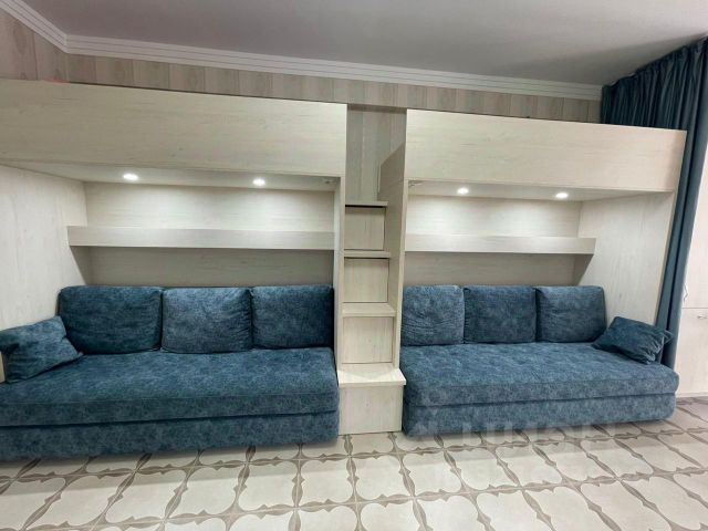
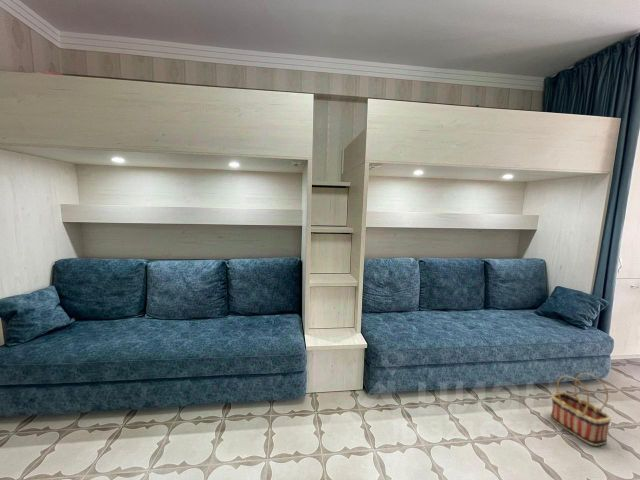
+ basket (579, 402)
